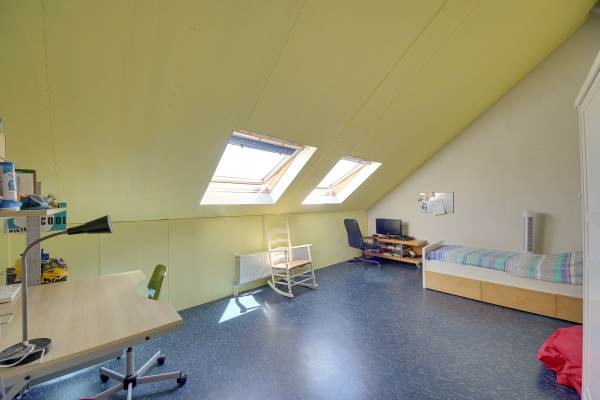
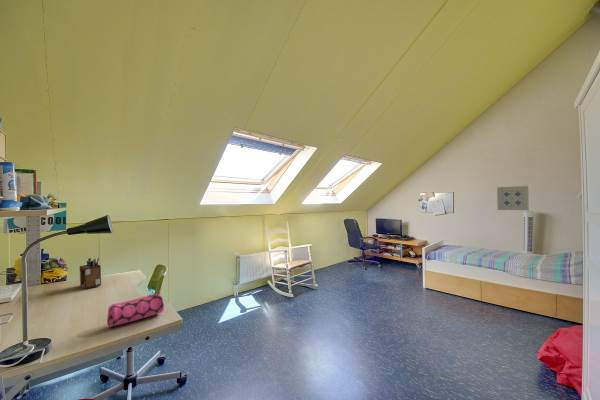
+ wall art (512, 198)
+ desk organizer (90, 271)
+ pencil case (136, 308)
